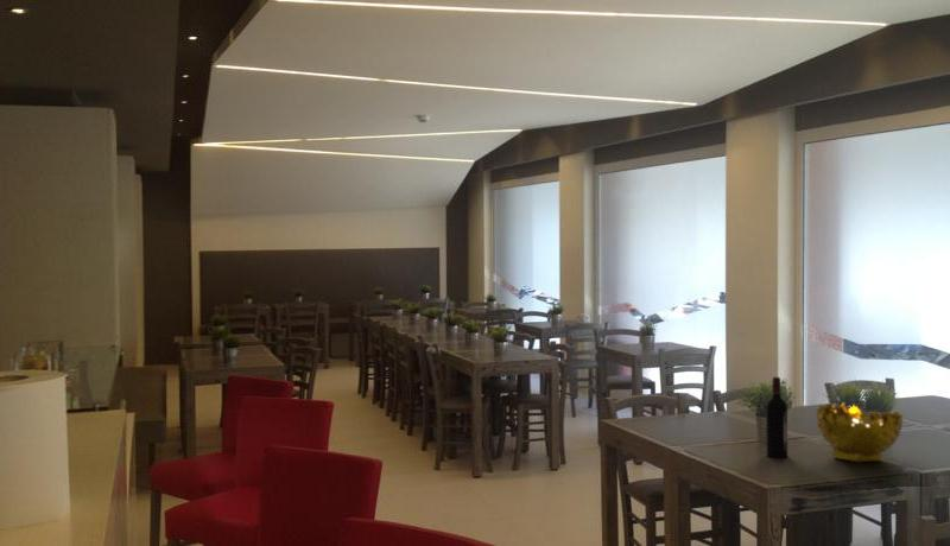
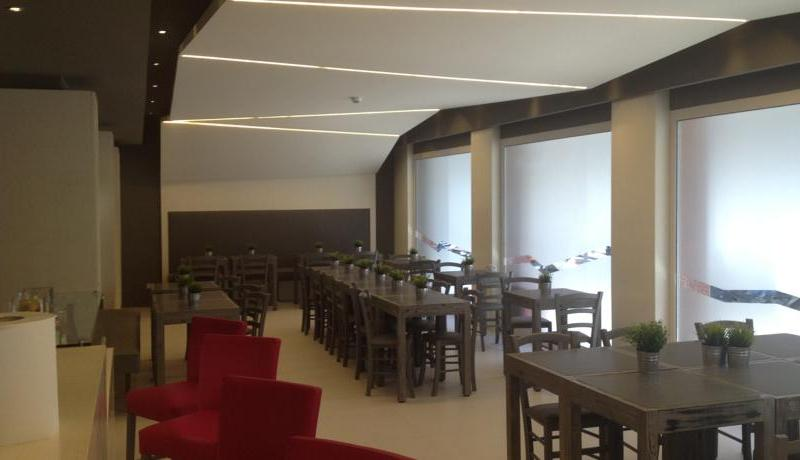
- decorative bowl (859, 432)
- wine bottle (777, 415)
